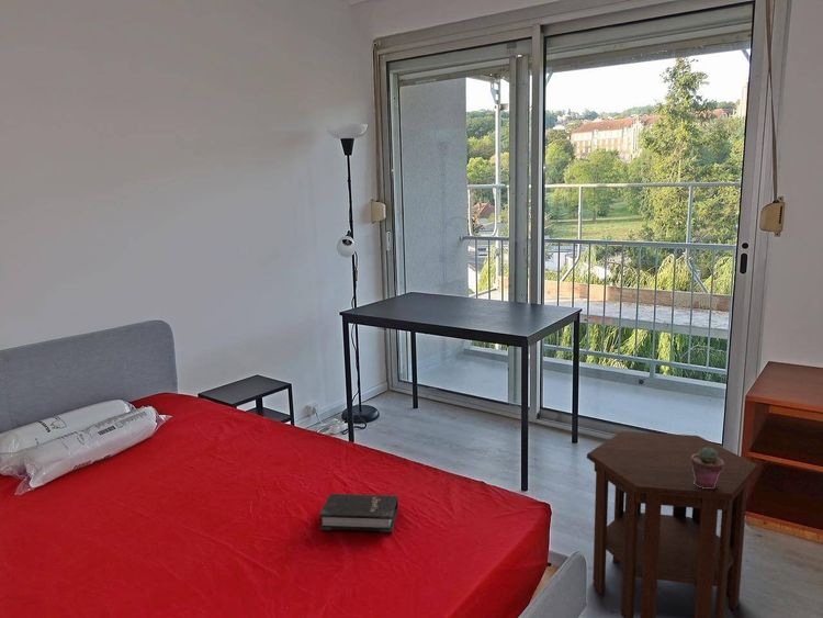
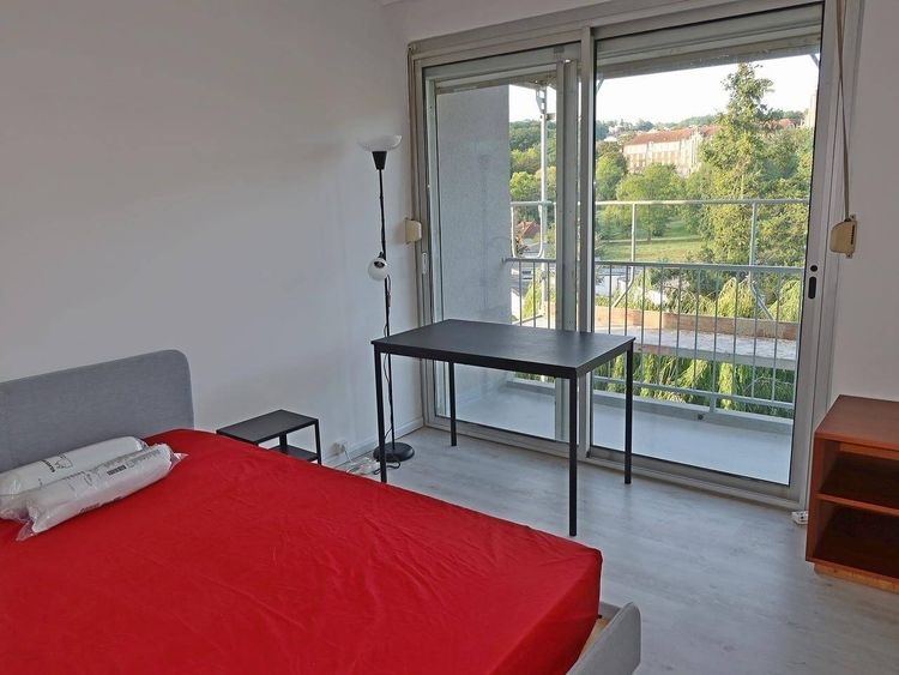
- potted succulent (707, 465)
- side table (666, 526)
- hardback book (360, 510)
